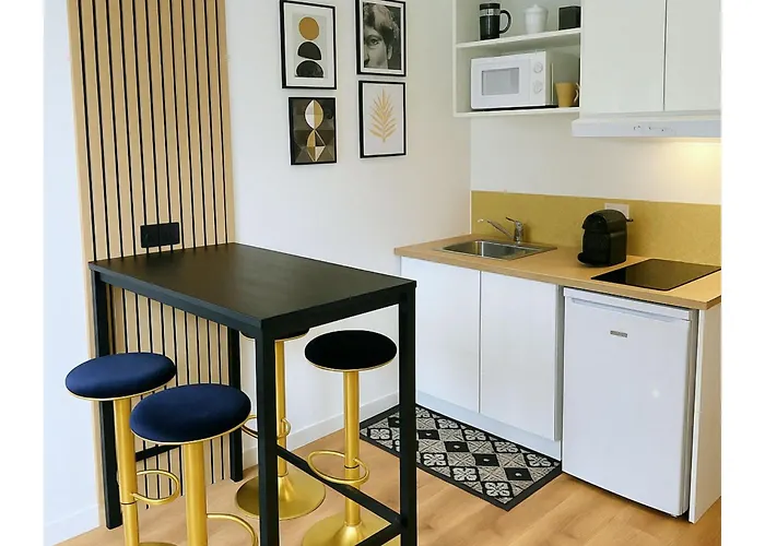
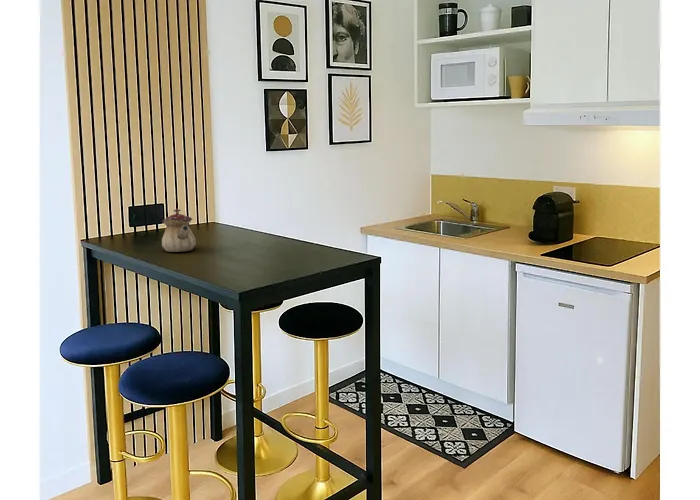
+ teapot (177, 229)
